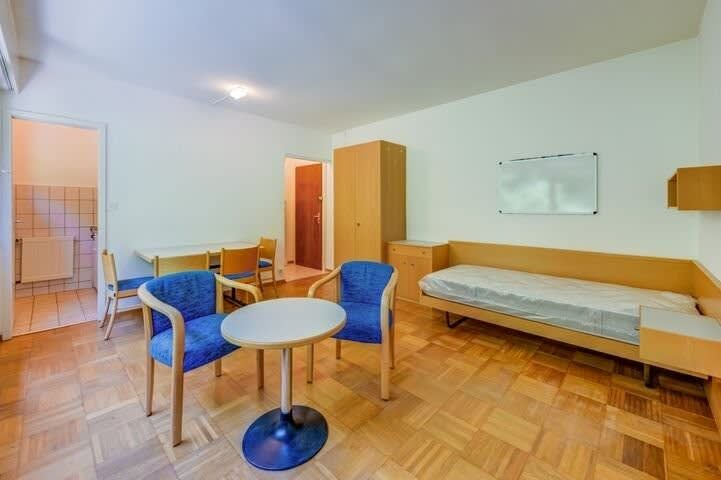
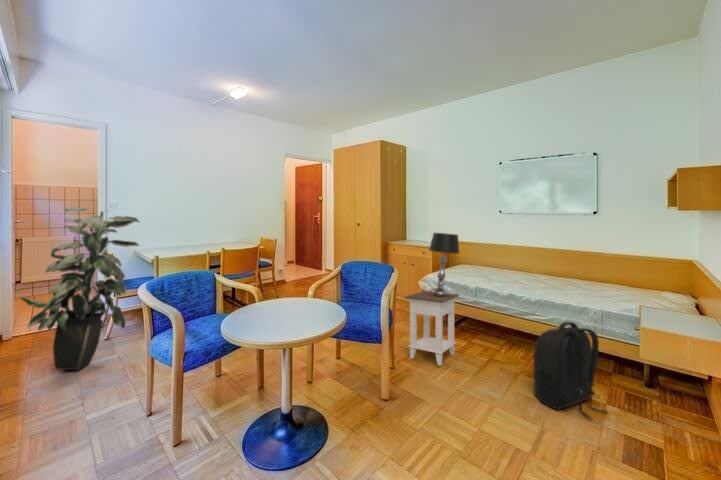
+ backpack (570, 362)
+ table lamp (441, 264)
+ nightstand (429, 325)
+ indoor plant (86, 286)
